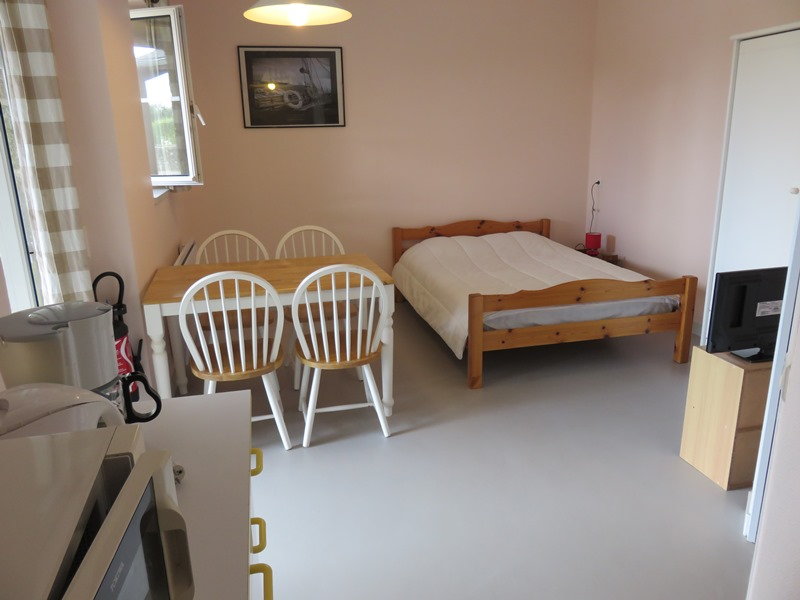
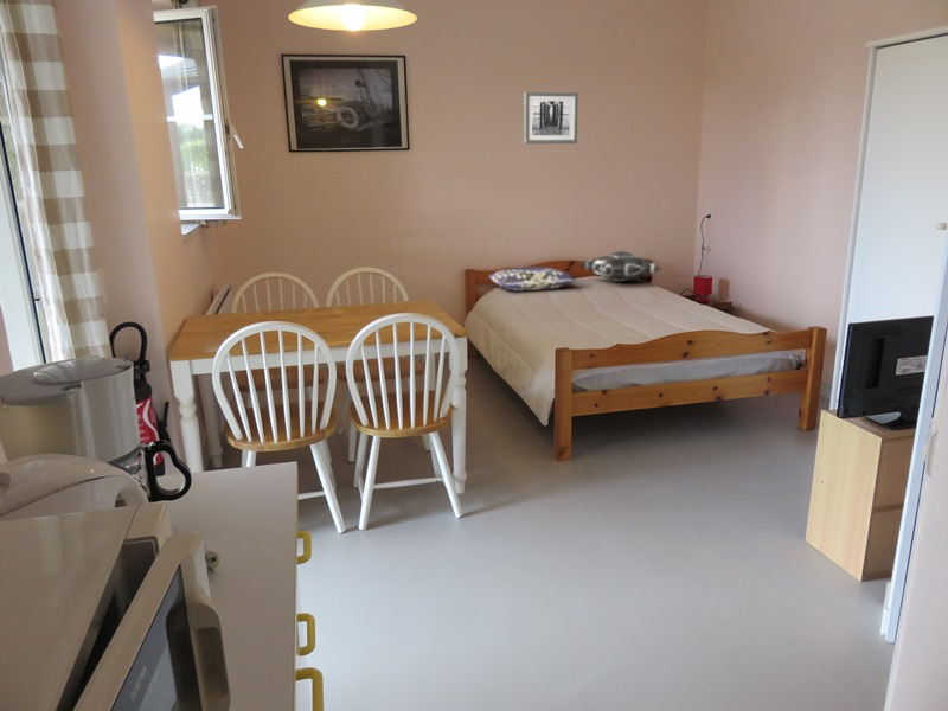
+ decorative pillow (620, 265)
+ wall art (550, 117)
+ cushion (530, 277)
